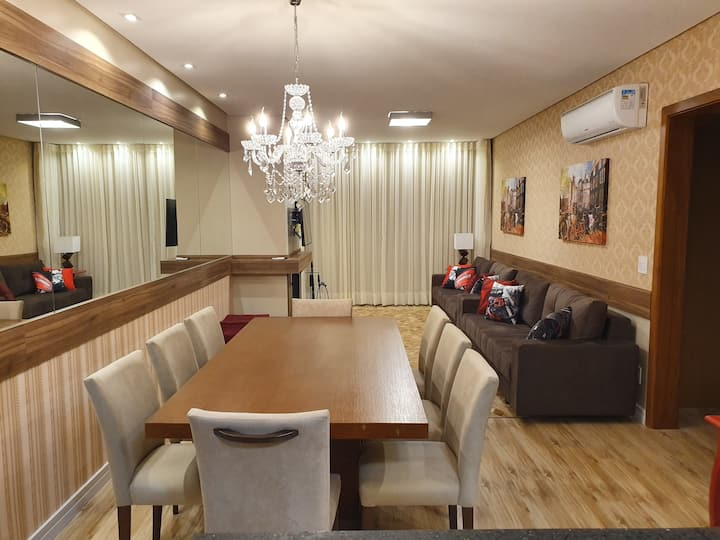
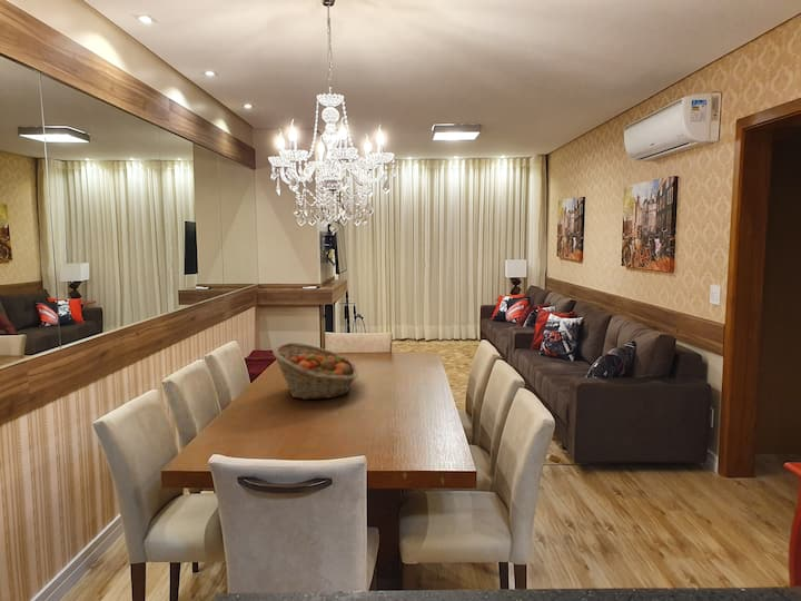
+ fruit basket (316, 368)
